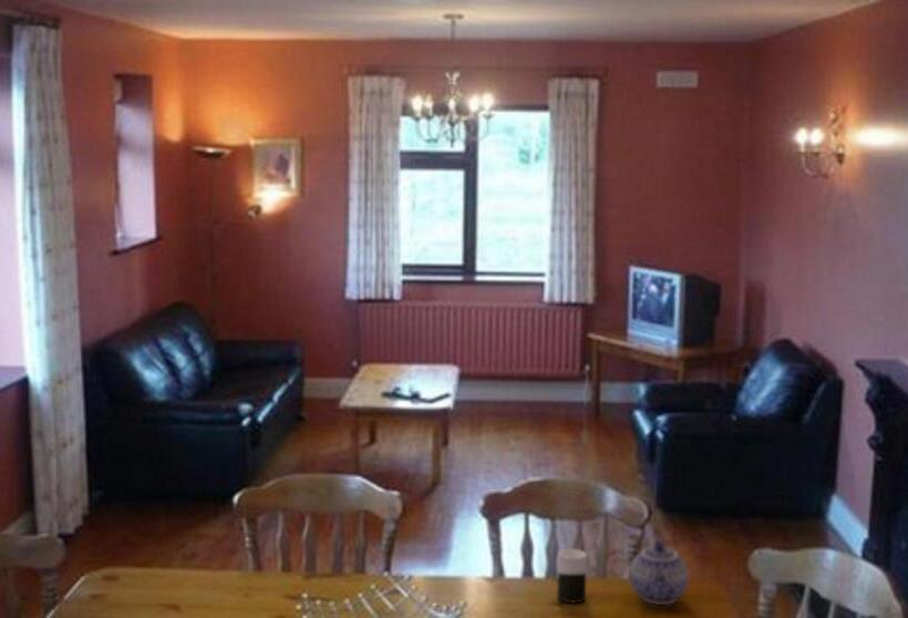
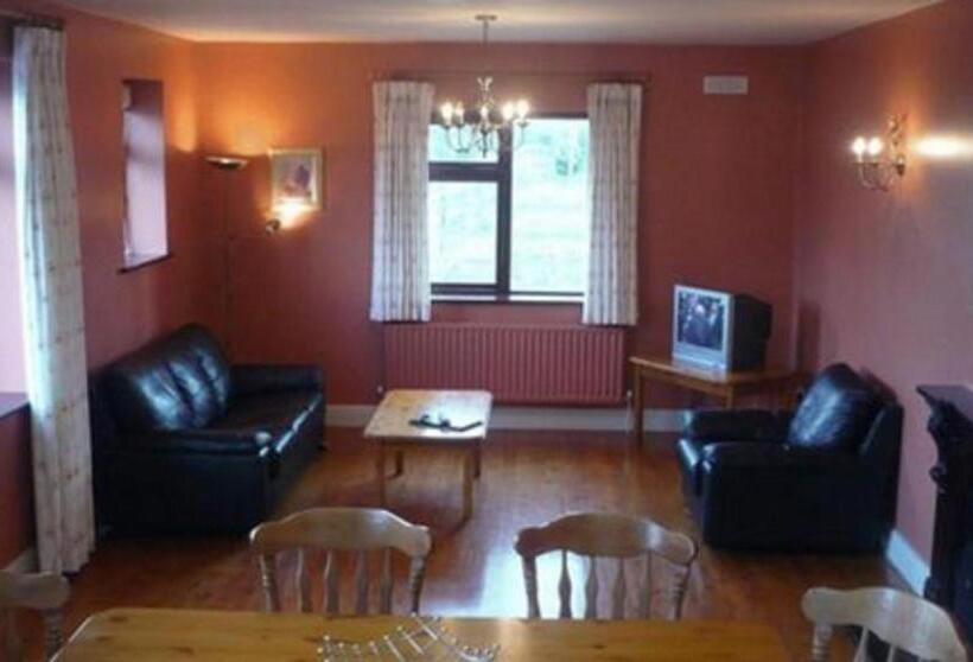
- cup (570, 573)
- teapot (659, 569)
